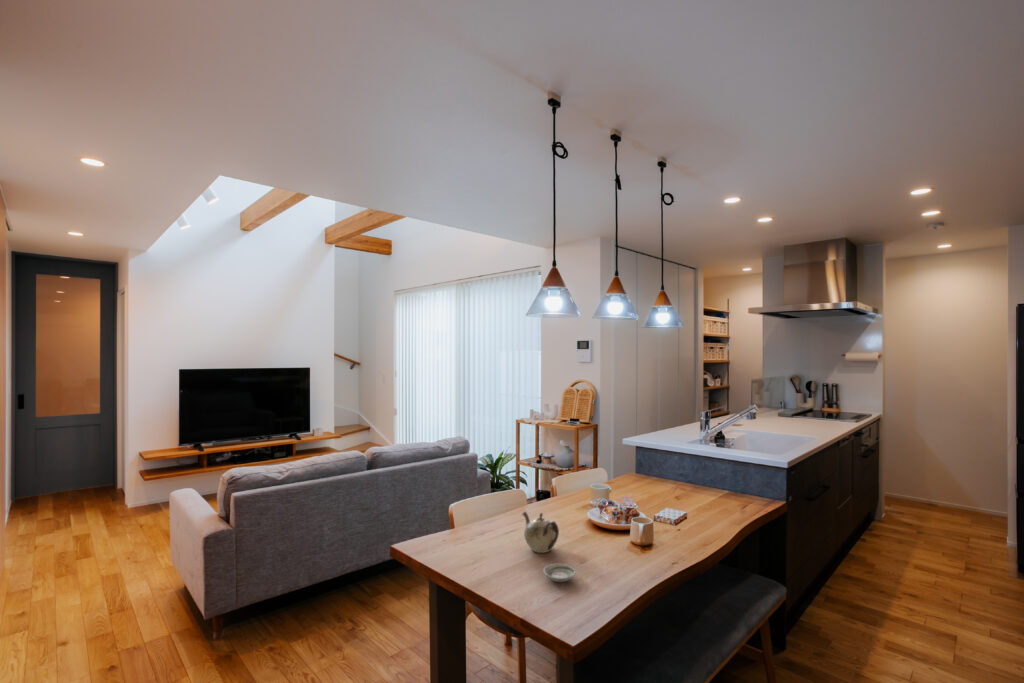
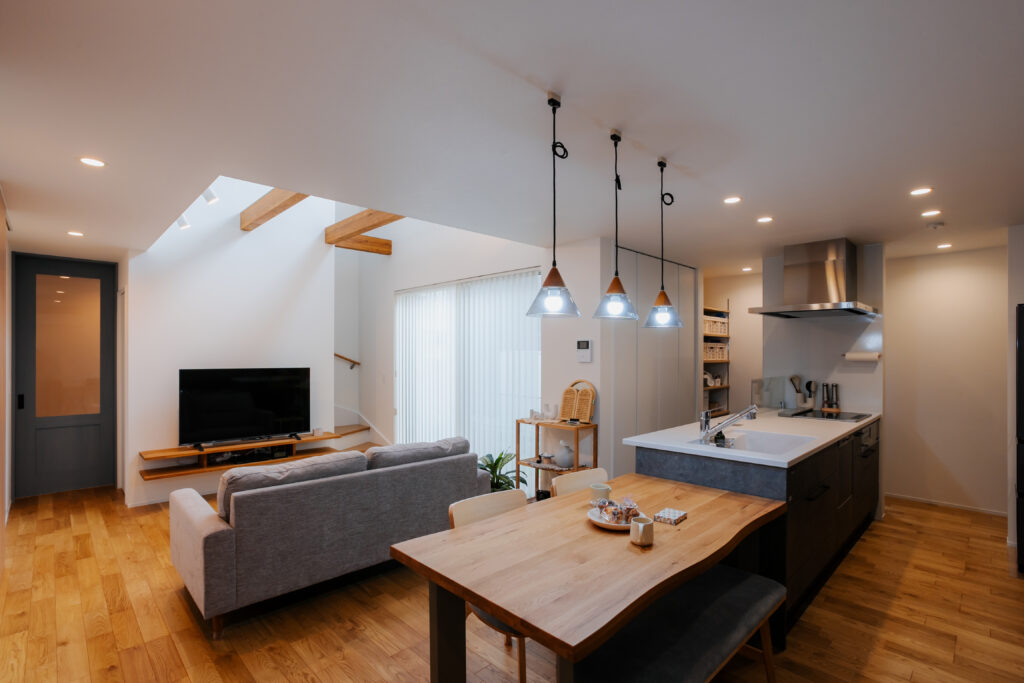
- teapot (539, 530)
- saucer (559, 574)
